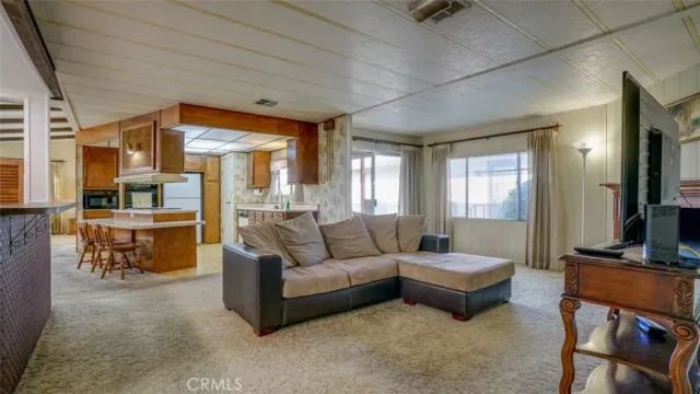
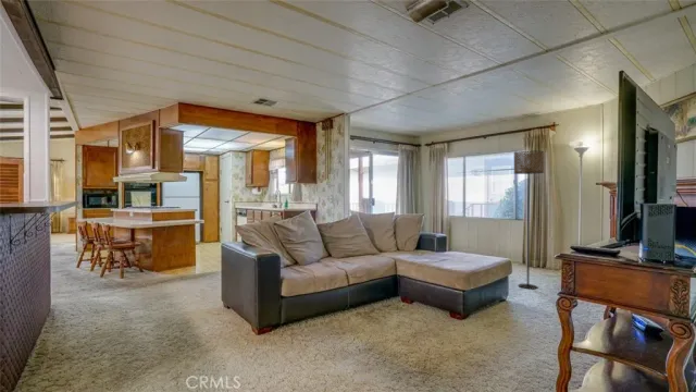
+ floor lamp (527, 219)
